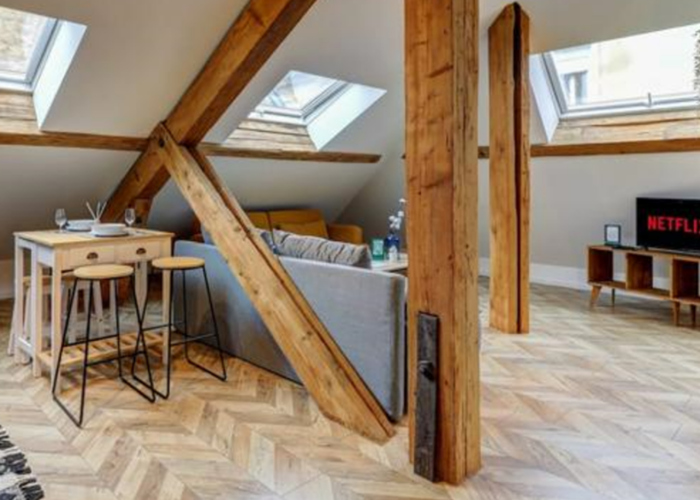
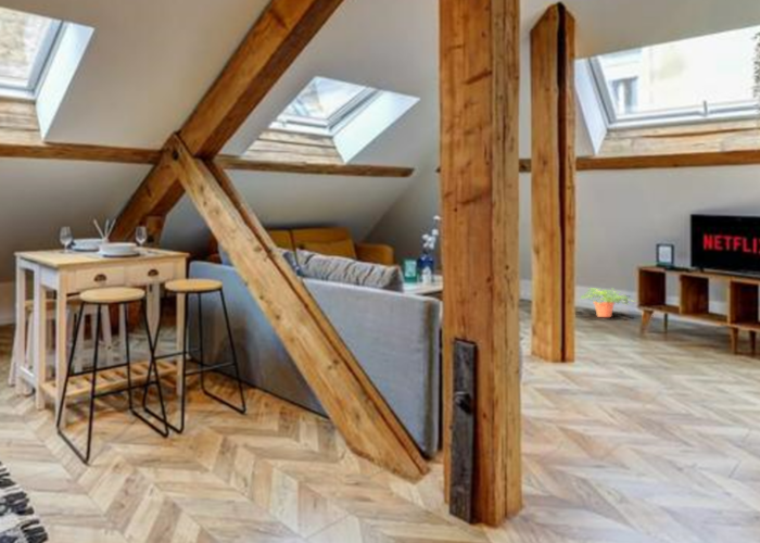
+ potted plant (608, 302)
